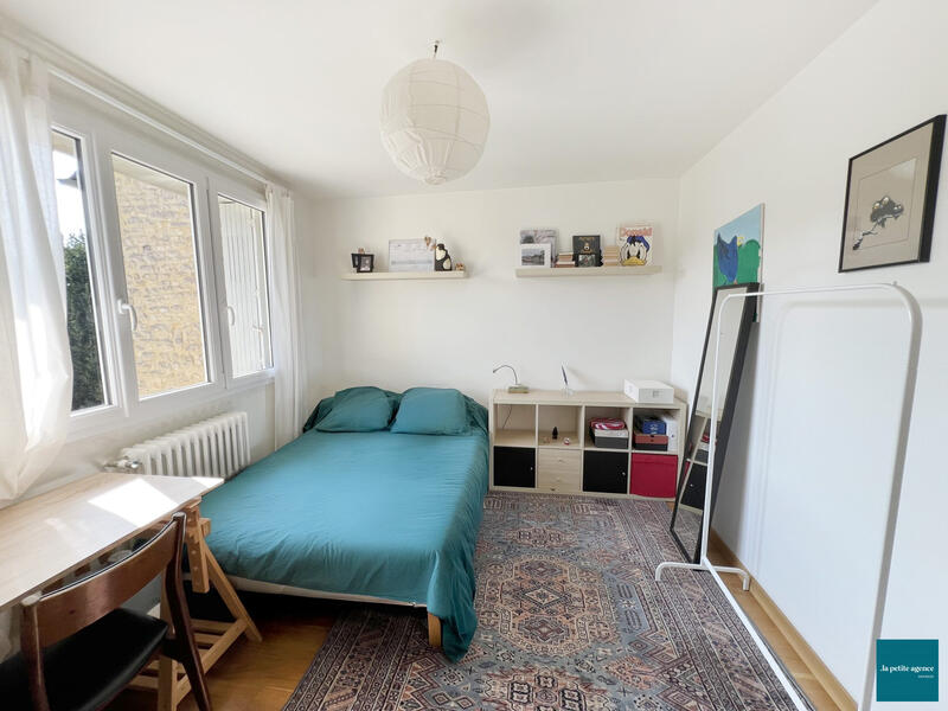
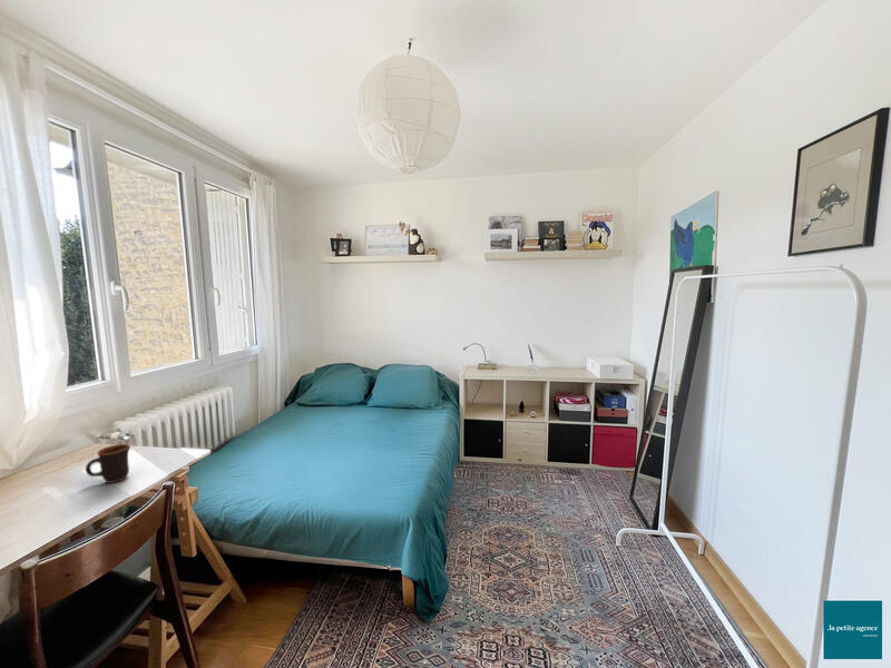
+ mug (108, 464)
